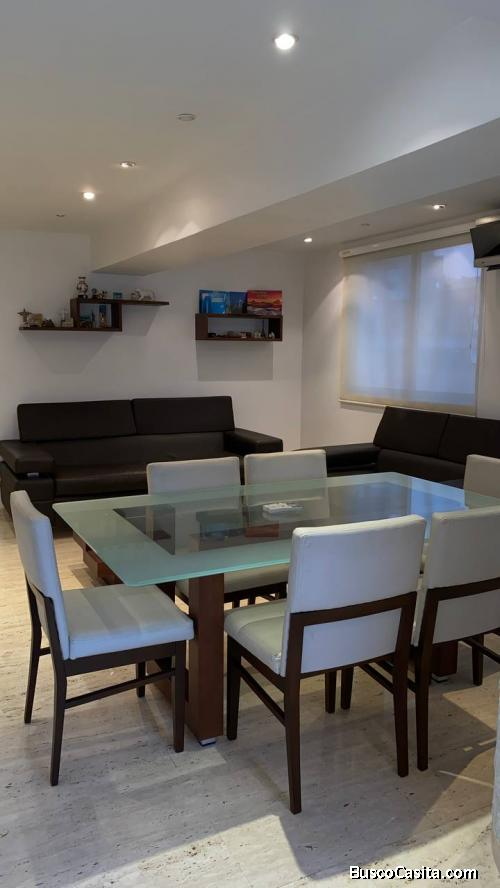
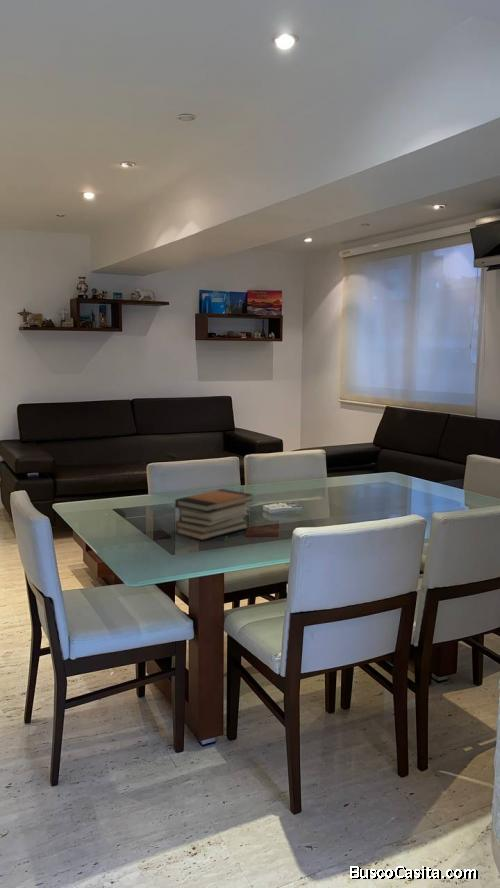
+ book stack (214, 513)
